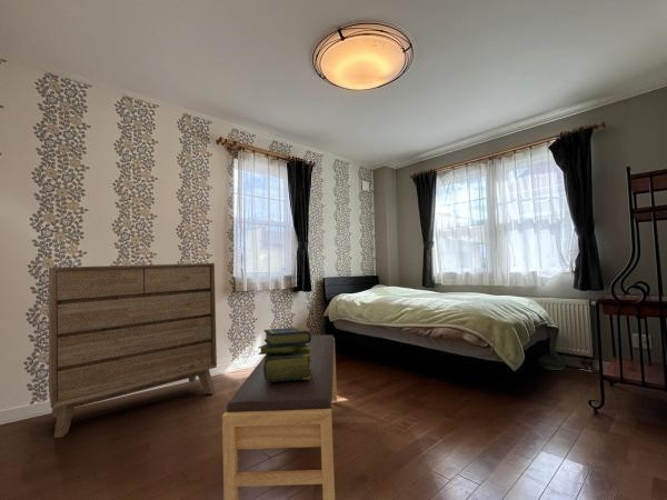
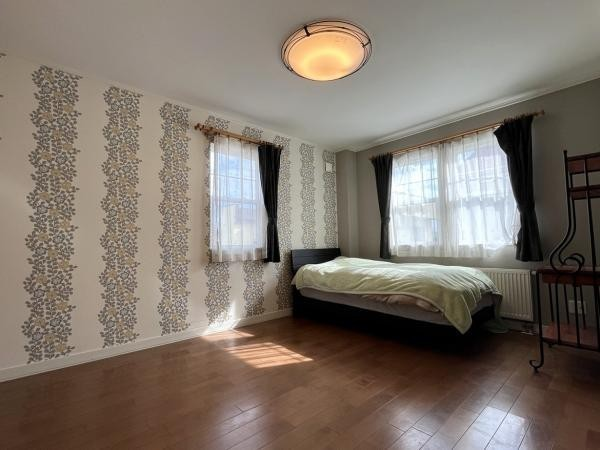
- bench (298, 401)
- dresser (138, 333)
- stack of books (286, 350)
